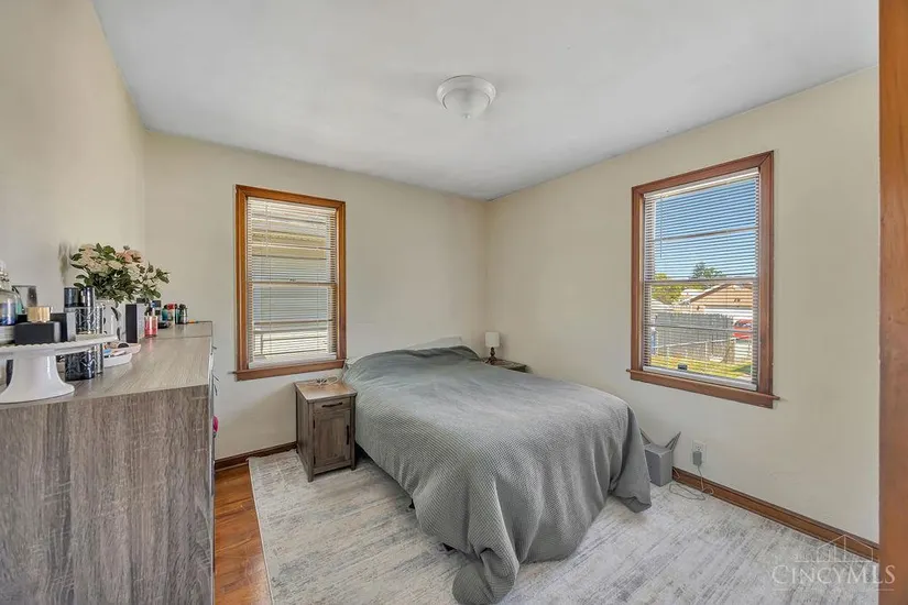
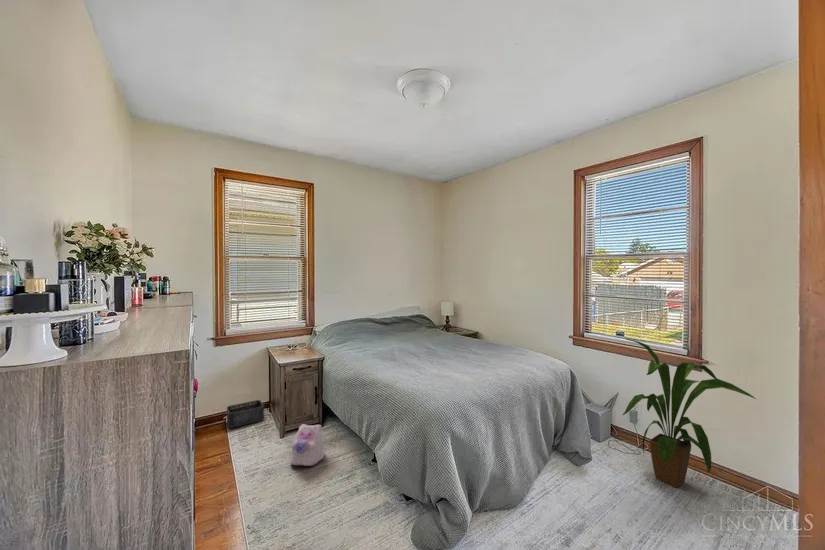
+ plush toy (307, 443)
+ storage bin (245, 413)
+ house plant (683, 415)
